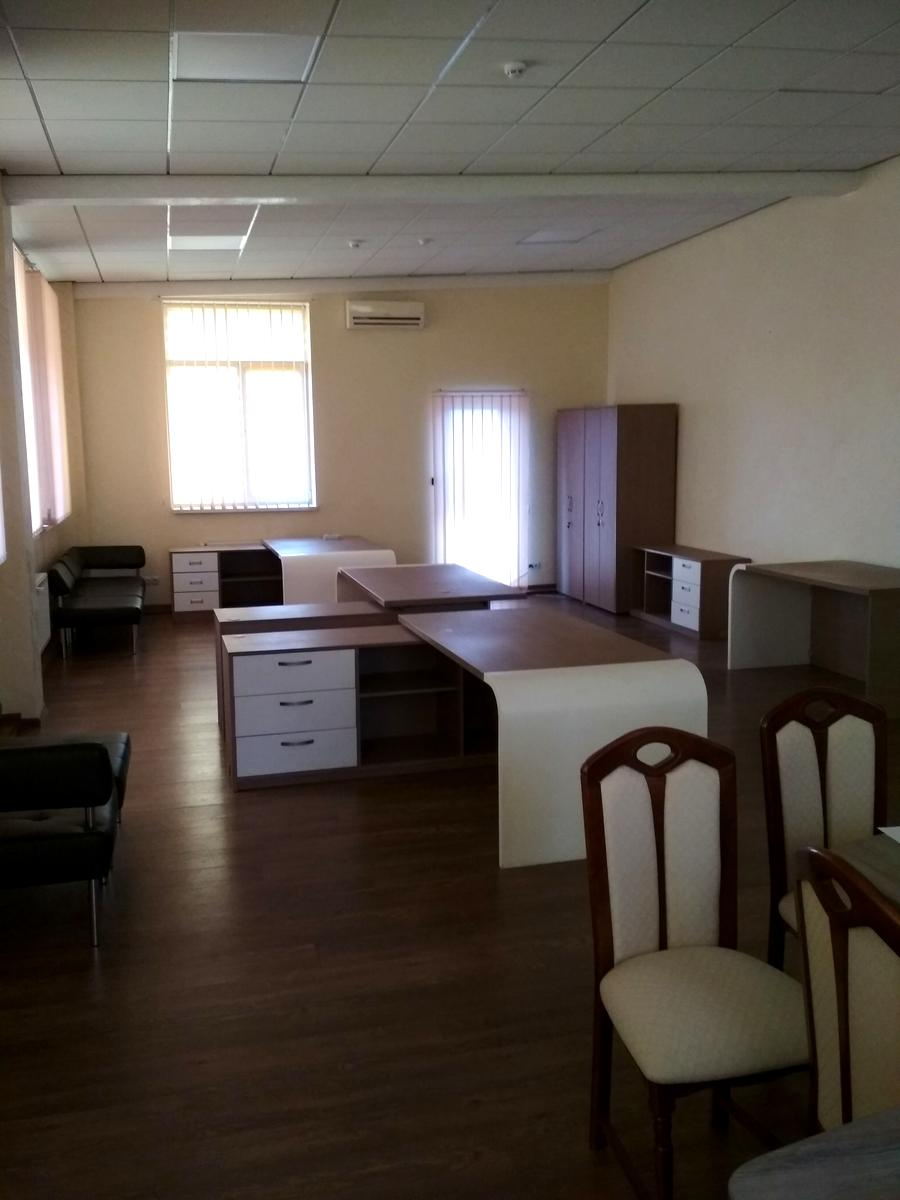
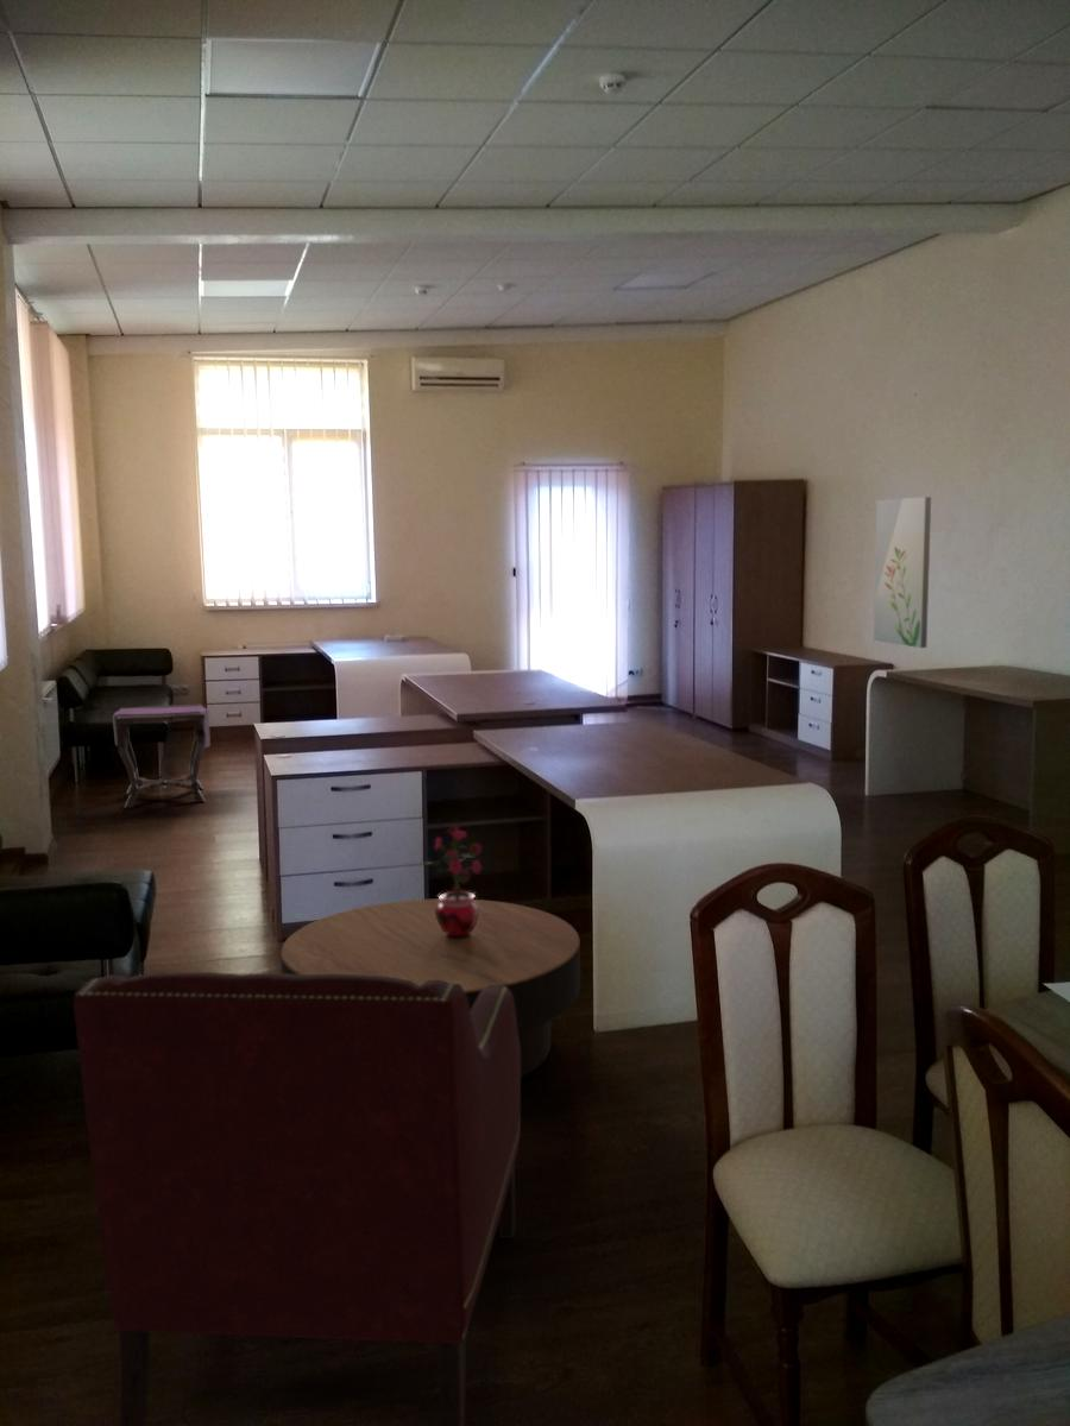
+ side table (163, 780)
+ wall art (900, 572)
+ coffee table (433, 979)
+ armchair (327, 1124)
+ potted plant (453, 878)
